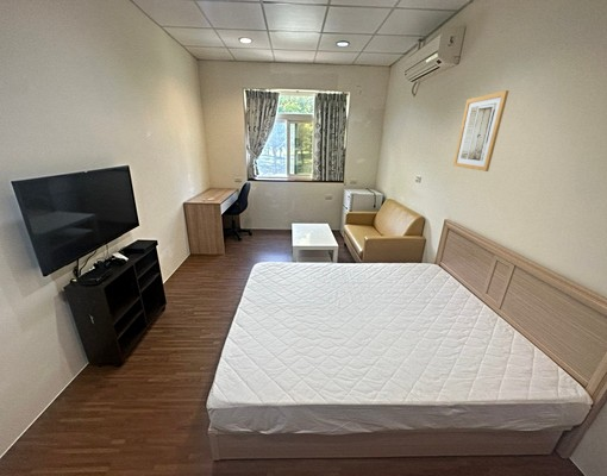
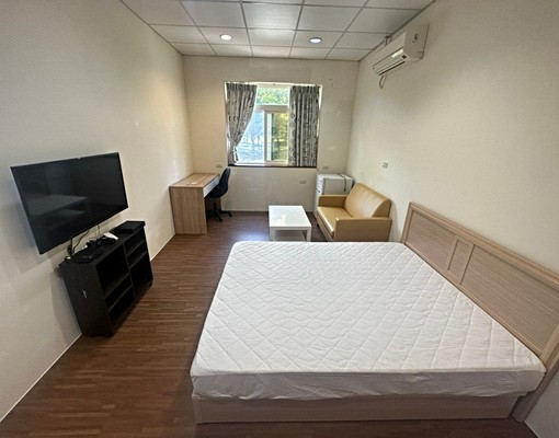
- wall art (476, 133)
